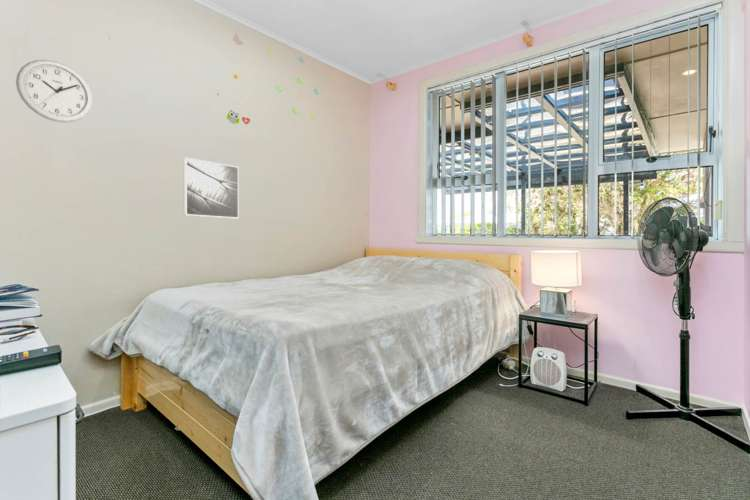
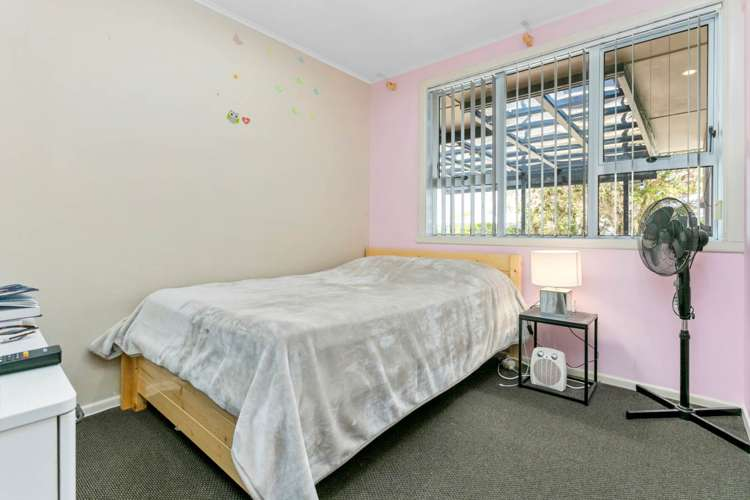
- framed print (212, 189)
- wall clock (56, 91)
